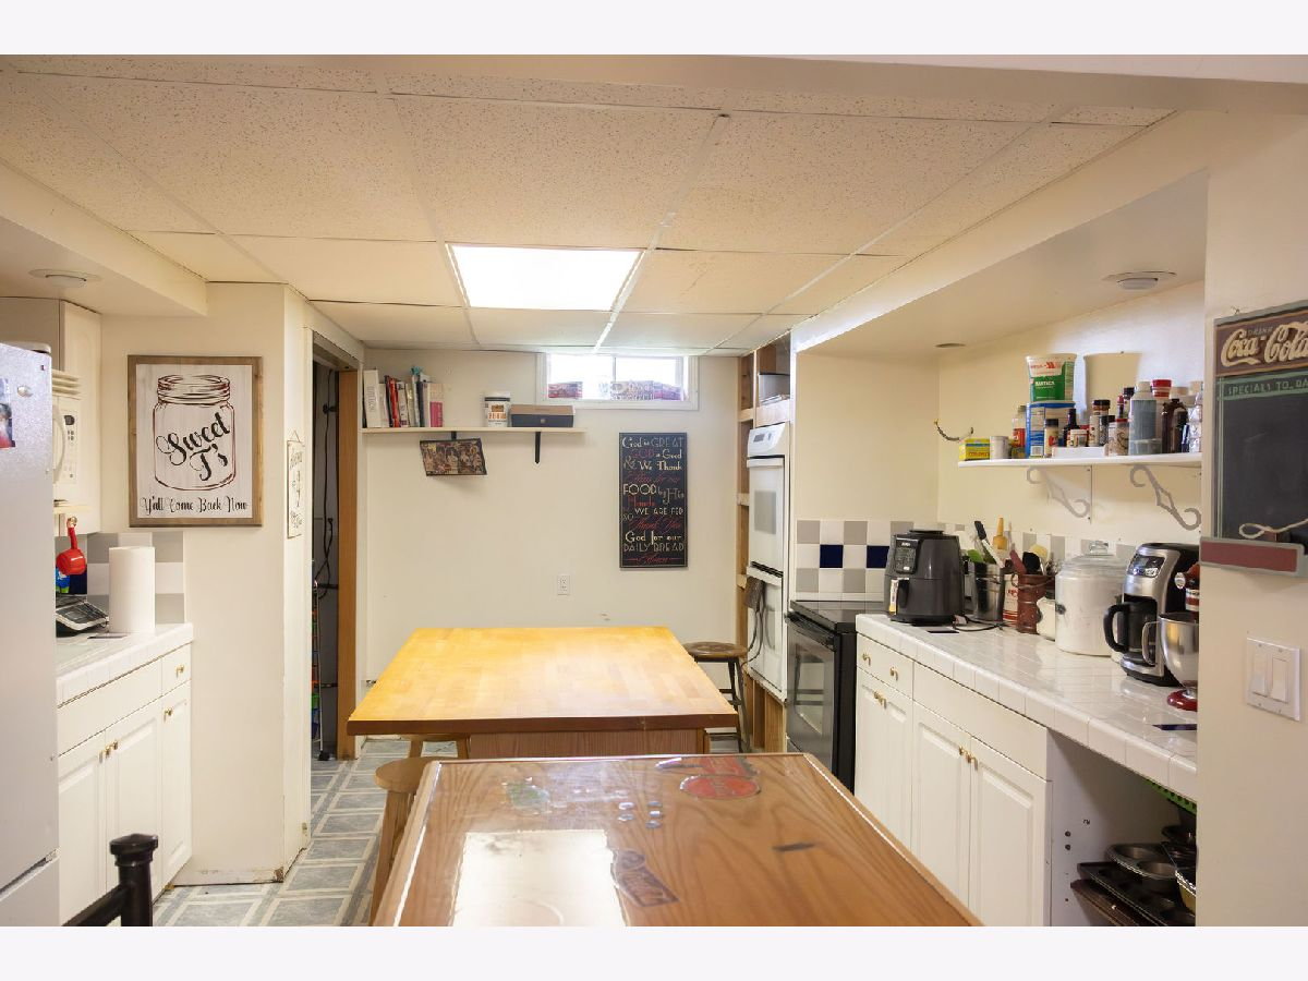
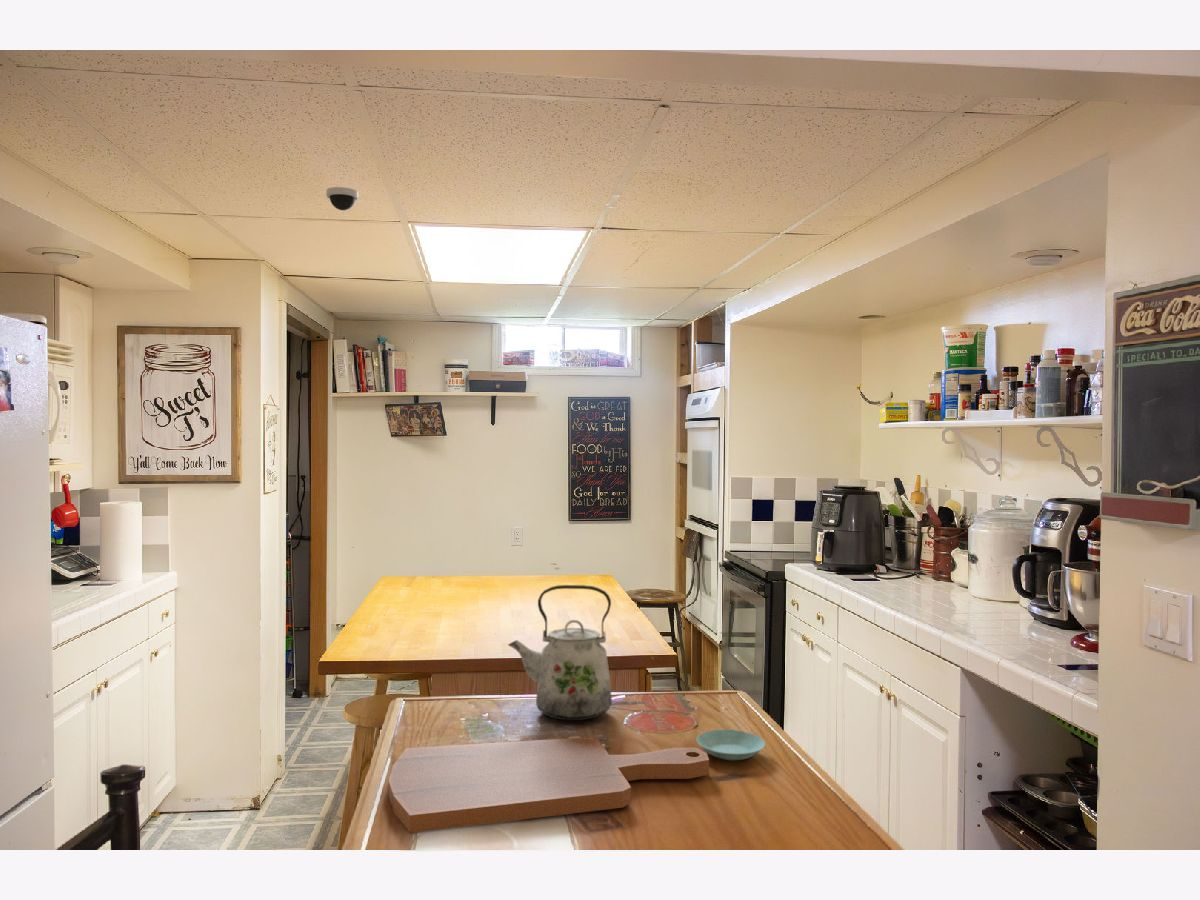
+ dome security camera (342, 200)
+ saucer (730, 747)
+ kettle (559, 649)
+ cutting board (528, 775)
